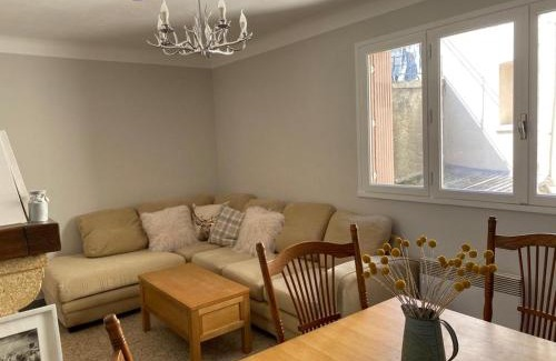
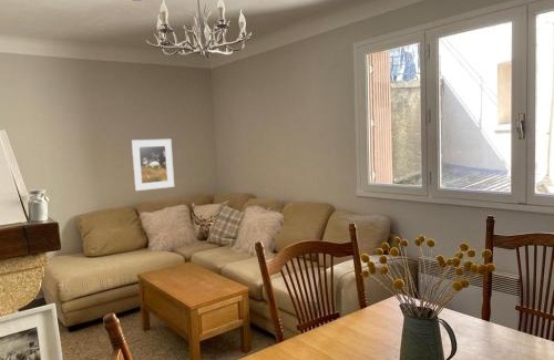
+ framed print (153, 164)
